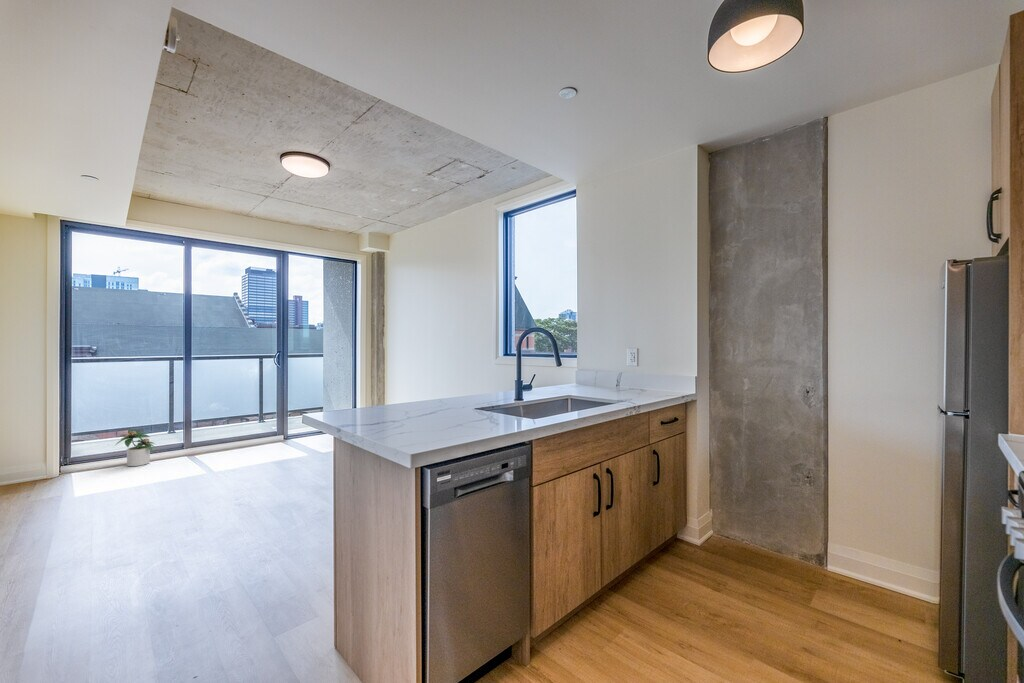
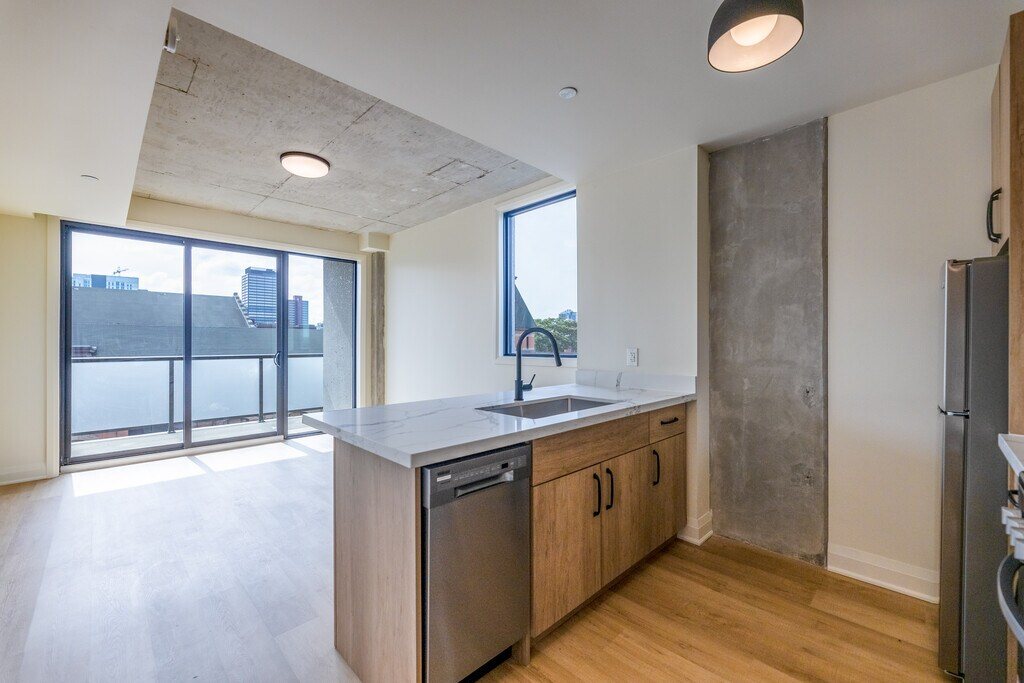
- potted plant (135, 447)
